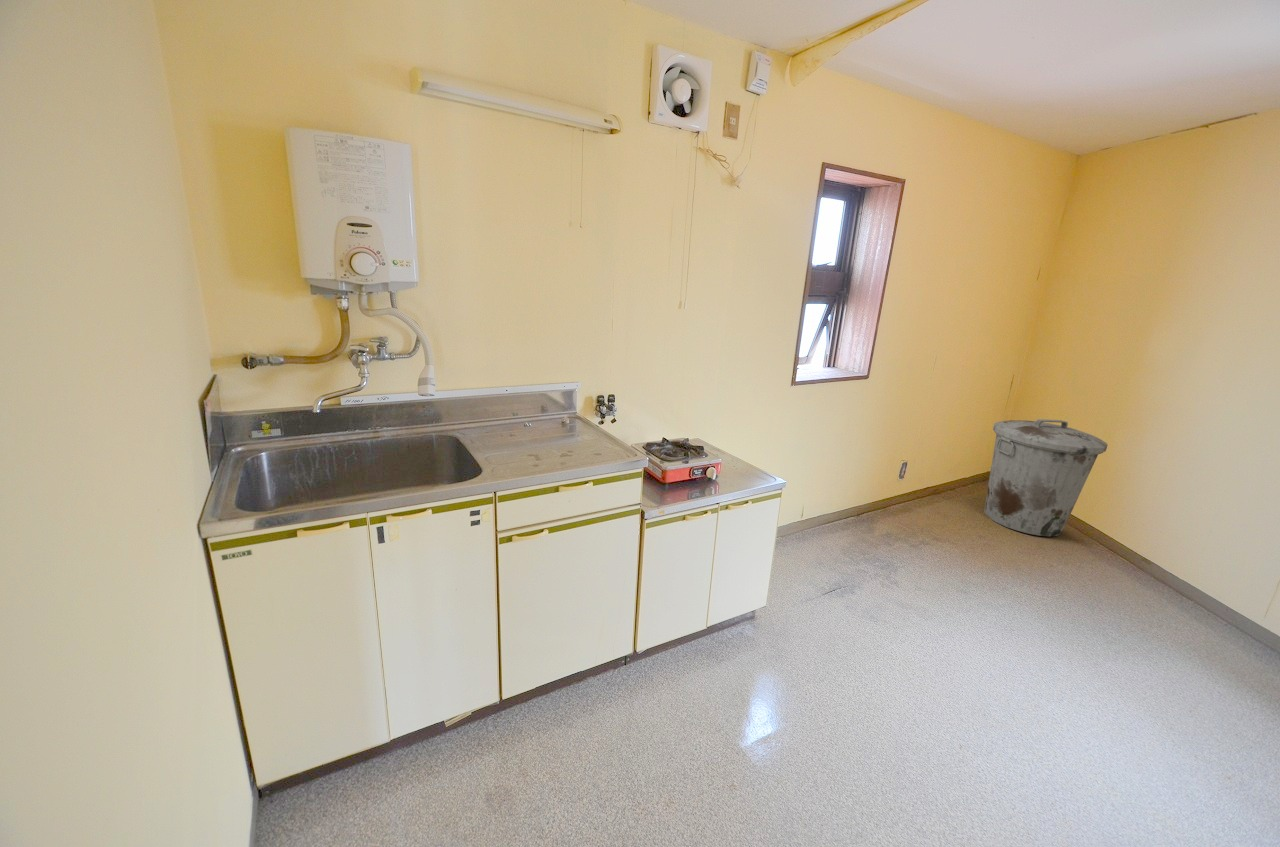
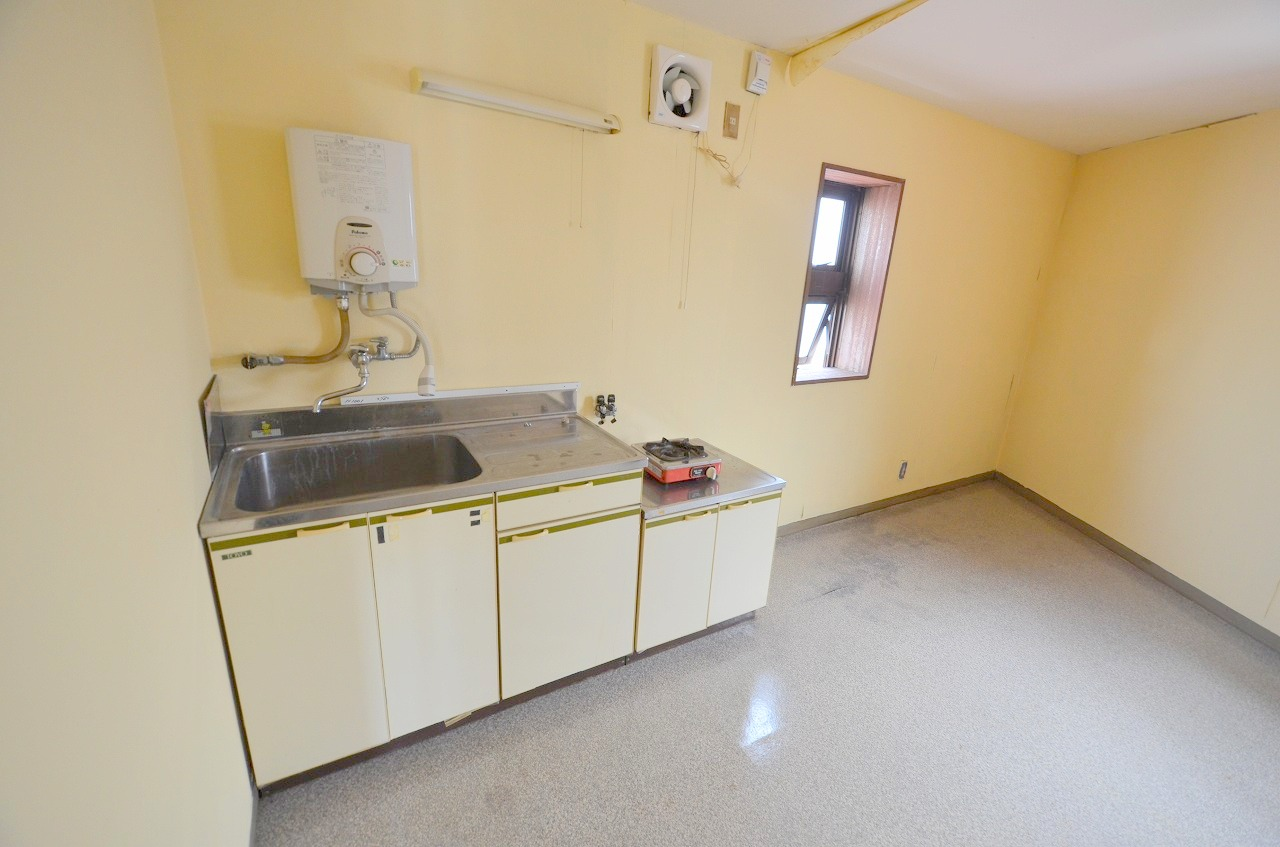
- trash can (1036, 471)
